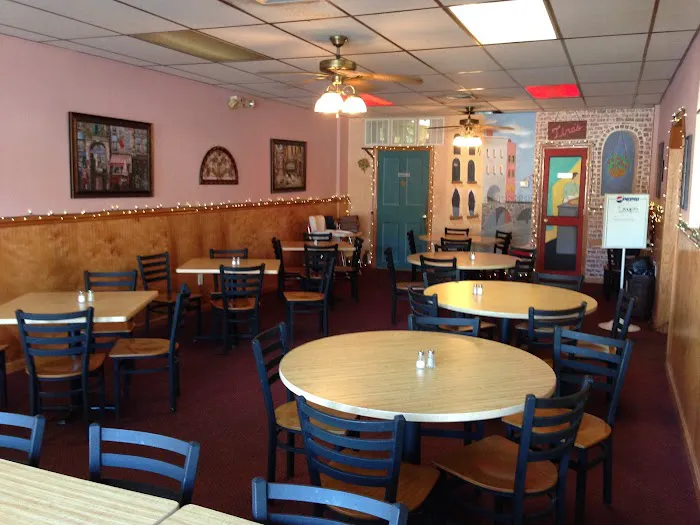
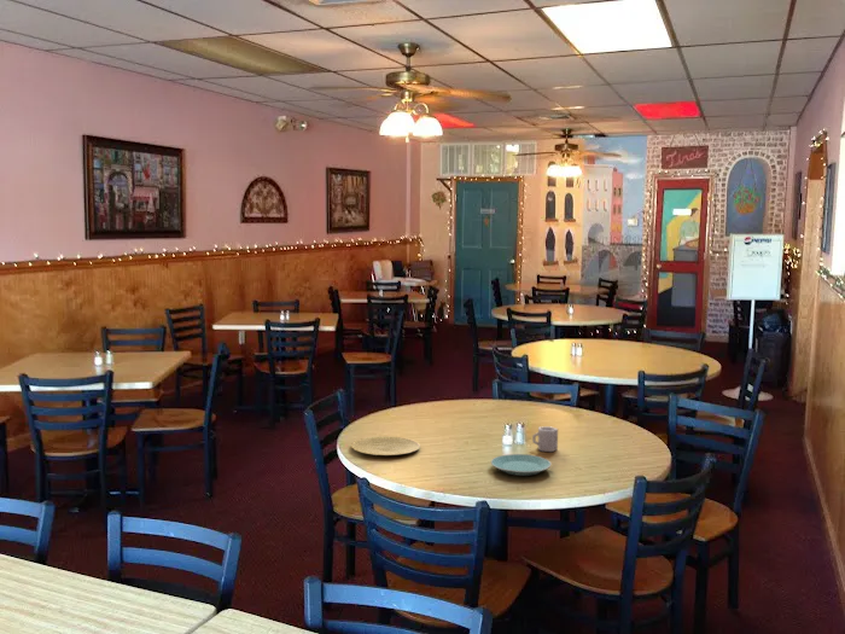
+ cup (544, 438)
+ plate (385, 446)
+ plate (520, 465)
